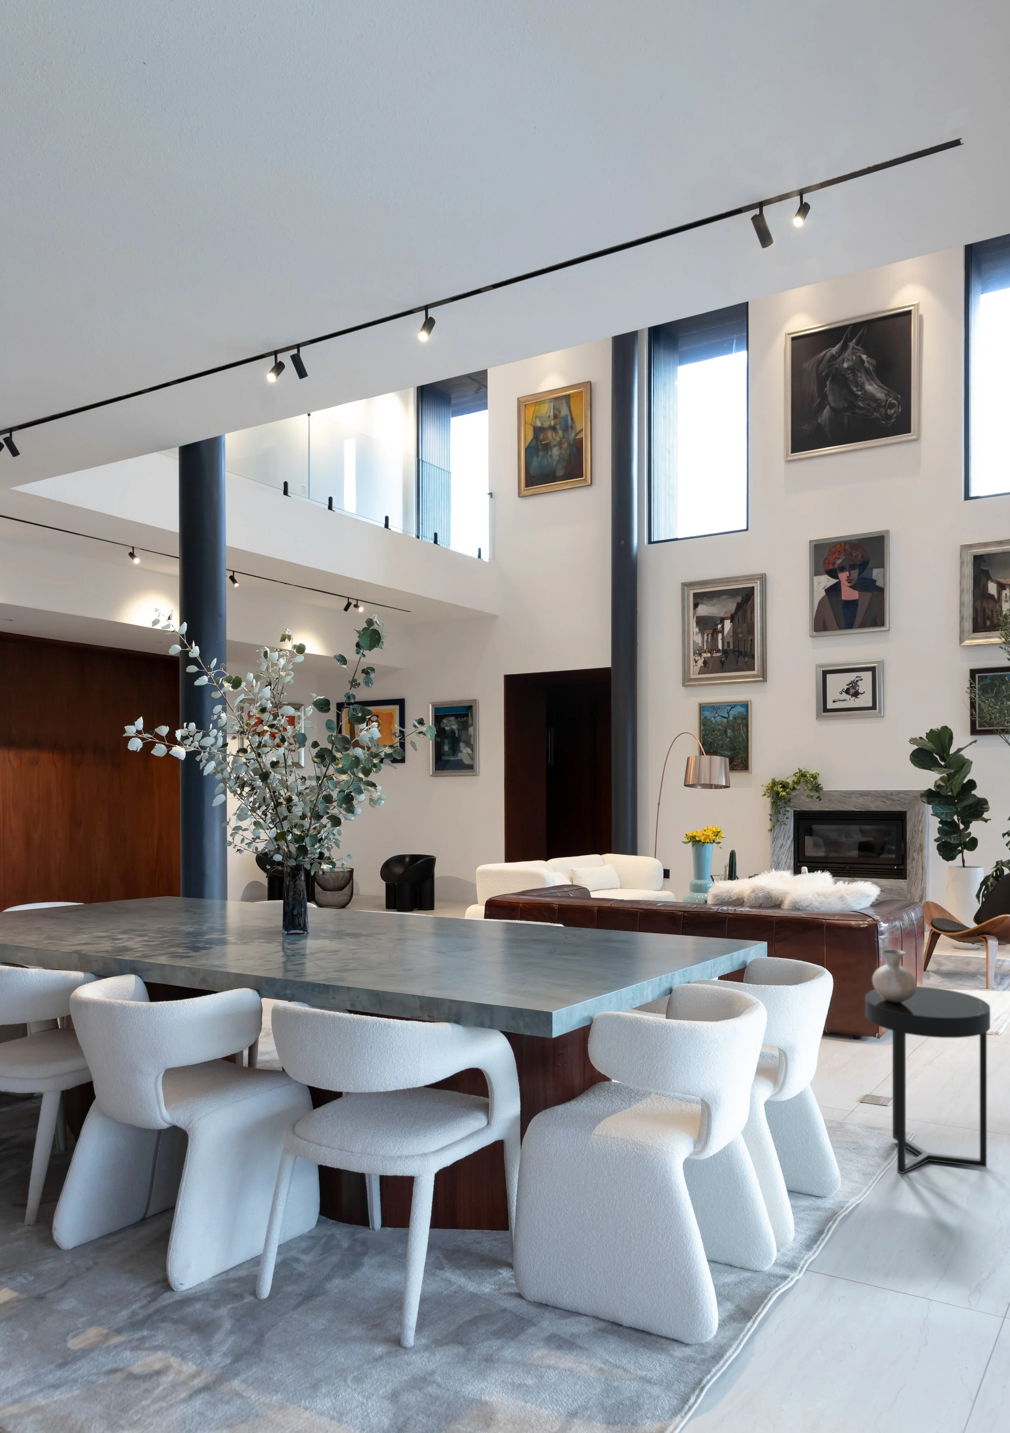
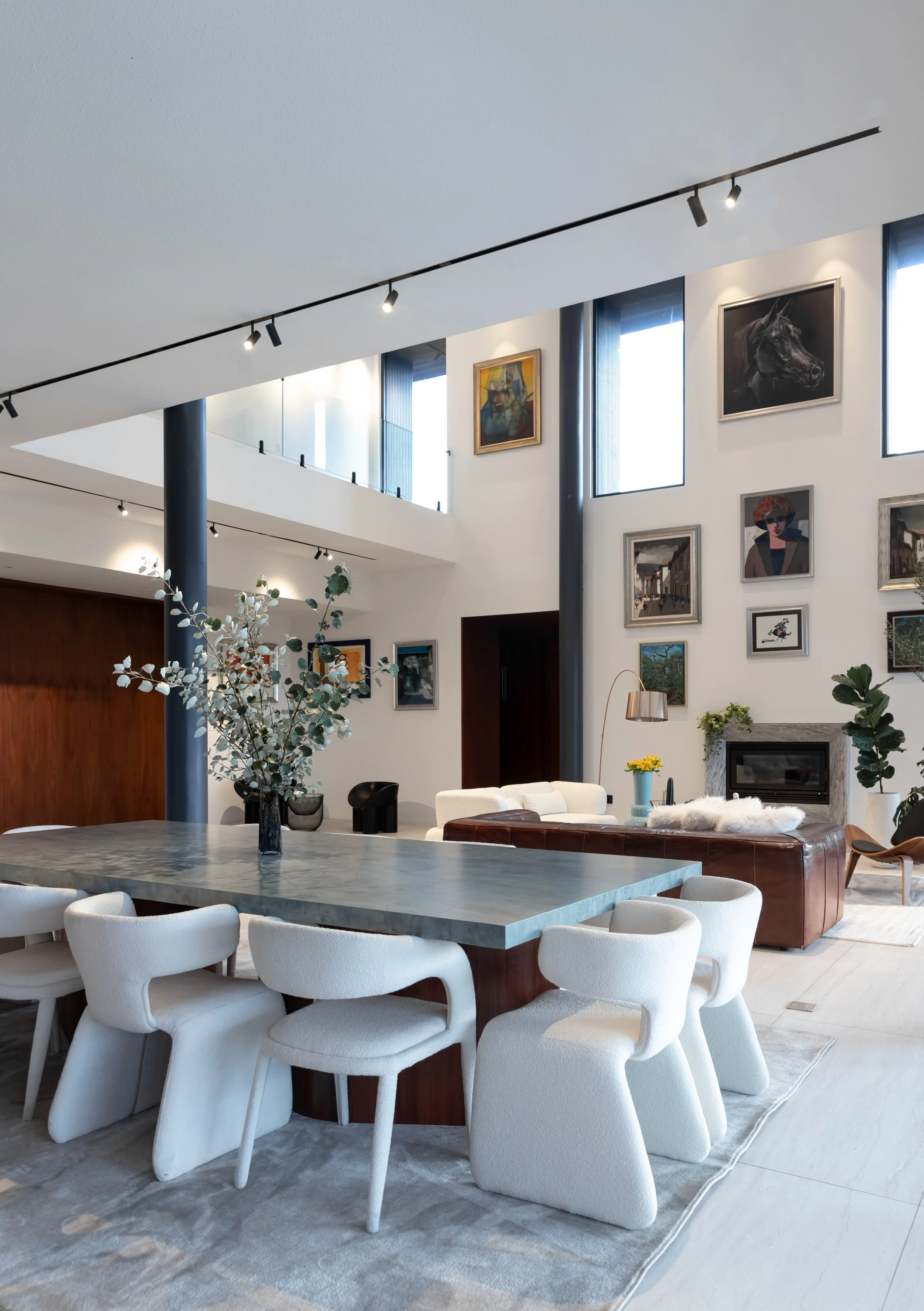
- vase (893, 975)
- side table (905, 1080)
